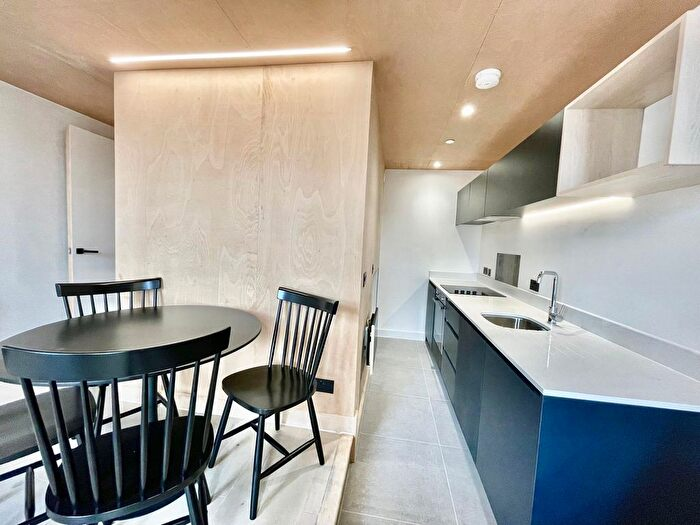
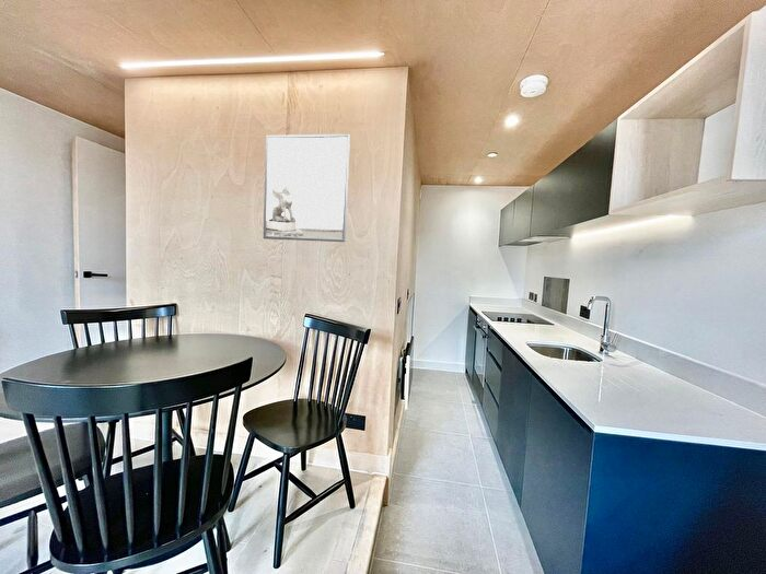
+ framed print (305, 188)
